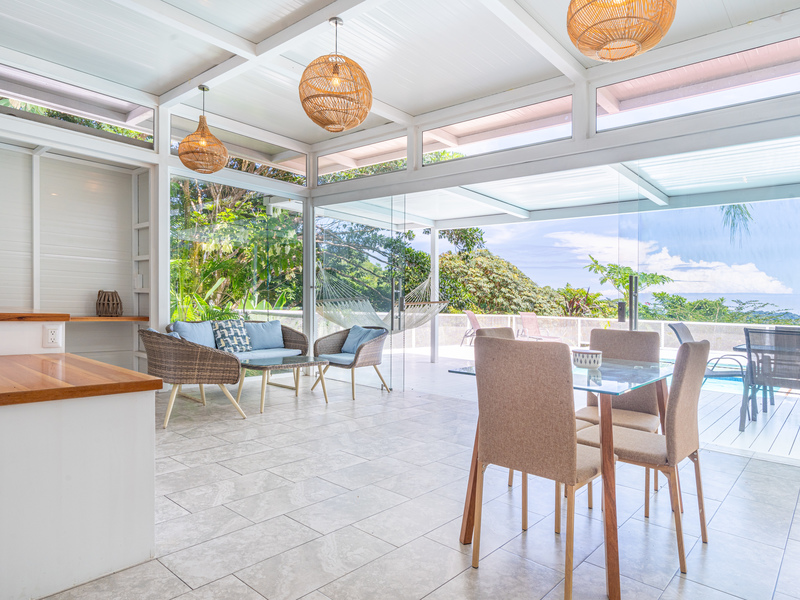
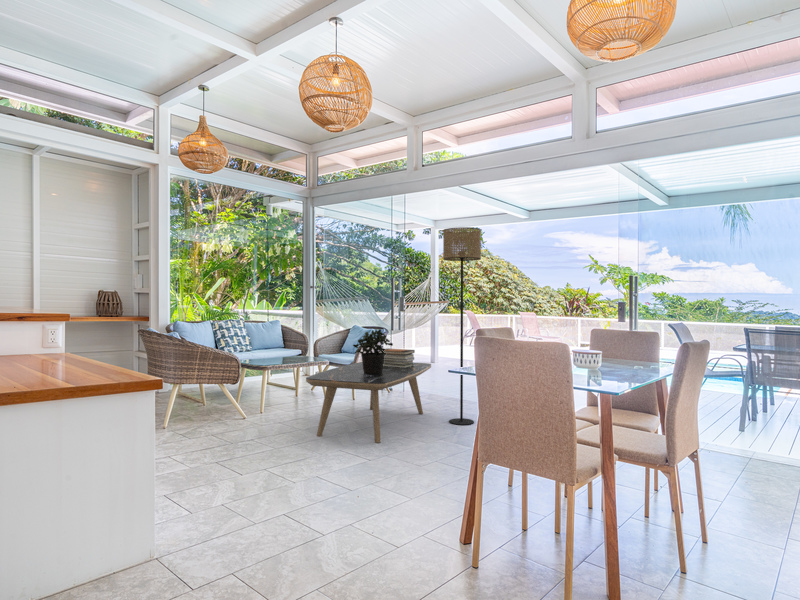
+ book stack (396, 357)
+ floor lamp (461, 326)
+ coffee table (374, 396)
+ potted plant (374, 350)
